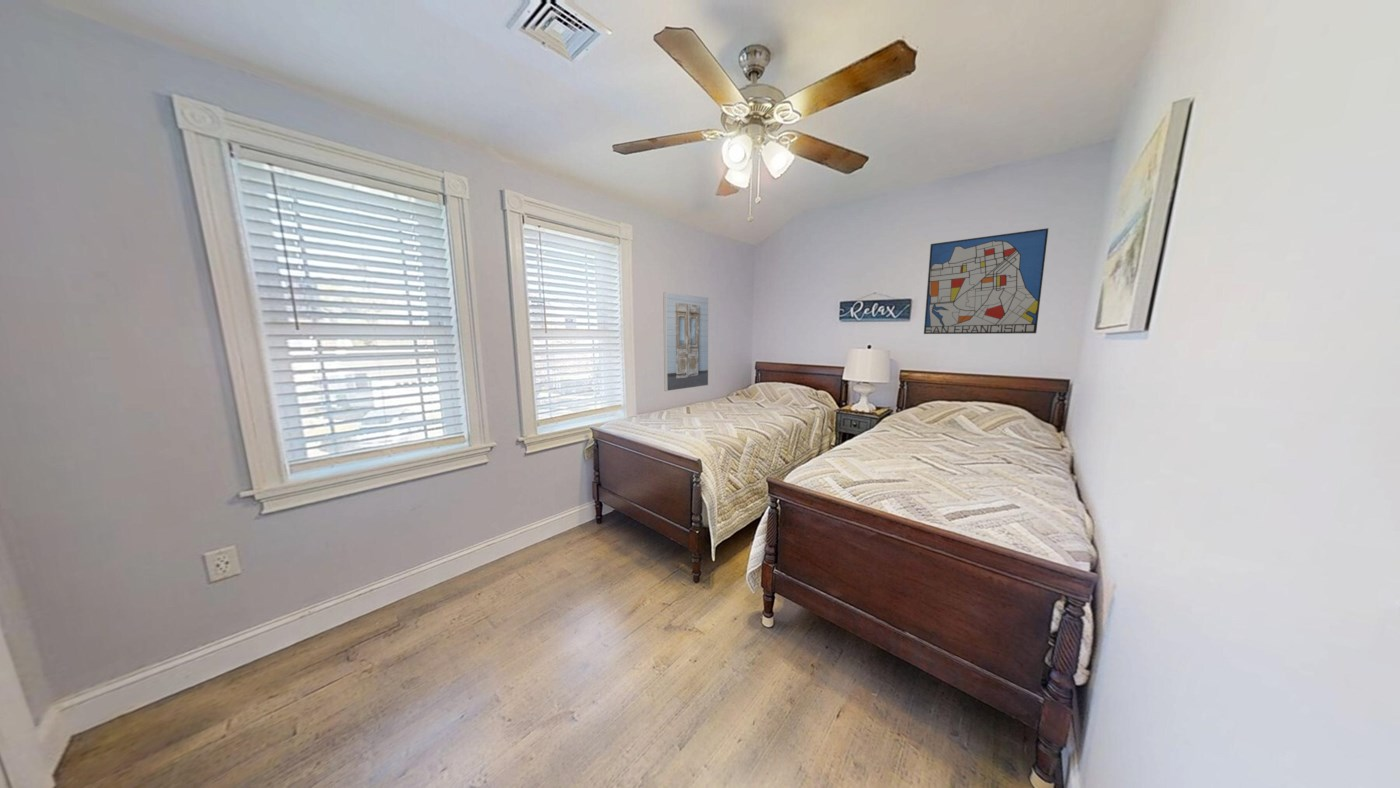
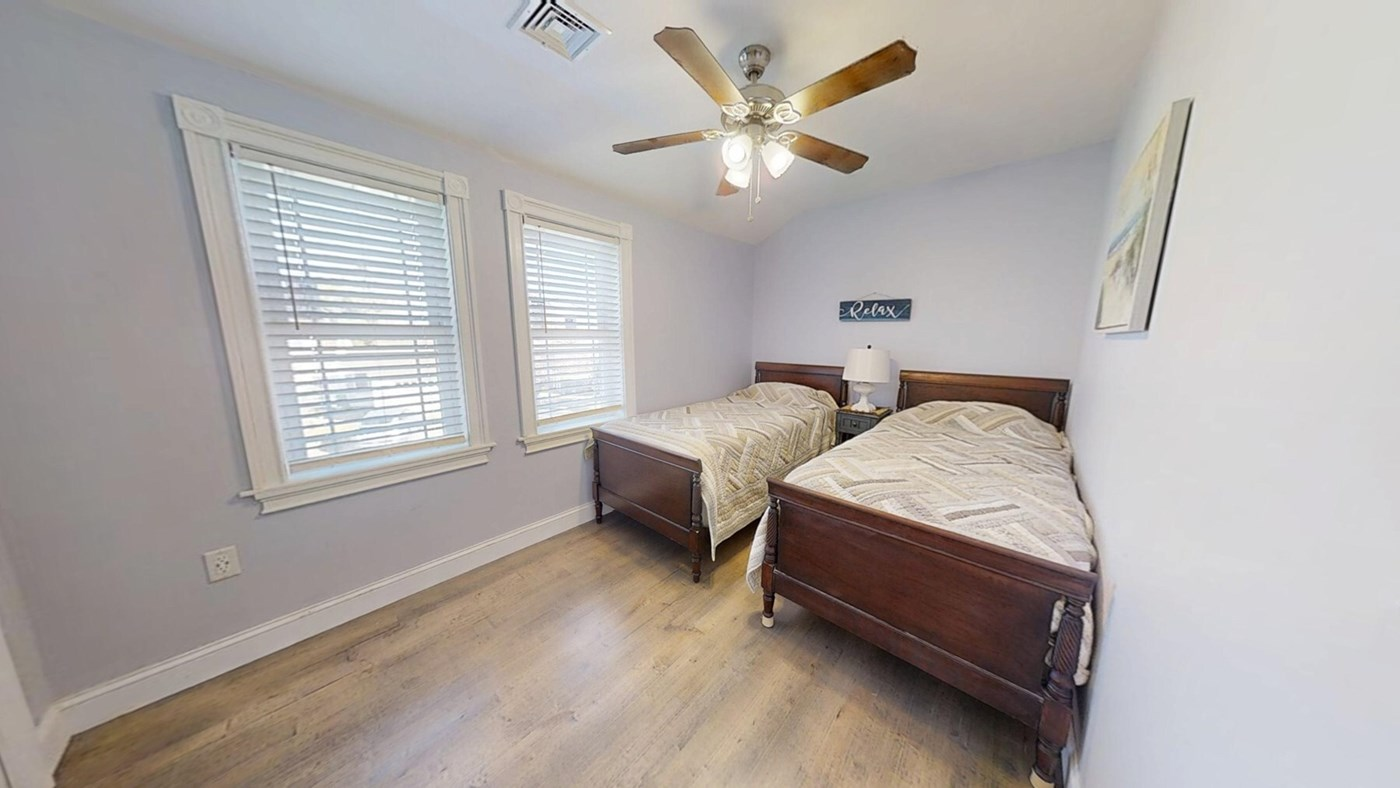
- wall art (980, 286)
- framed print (687, 342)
